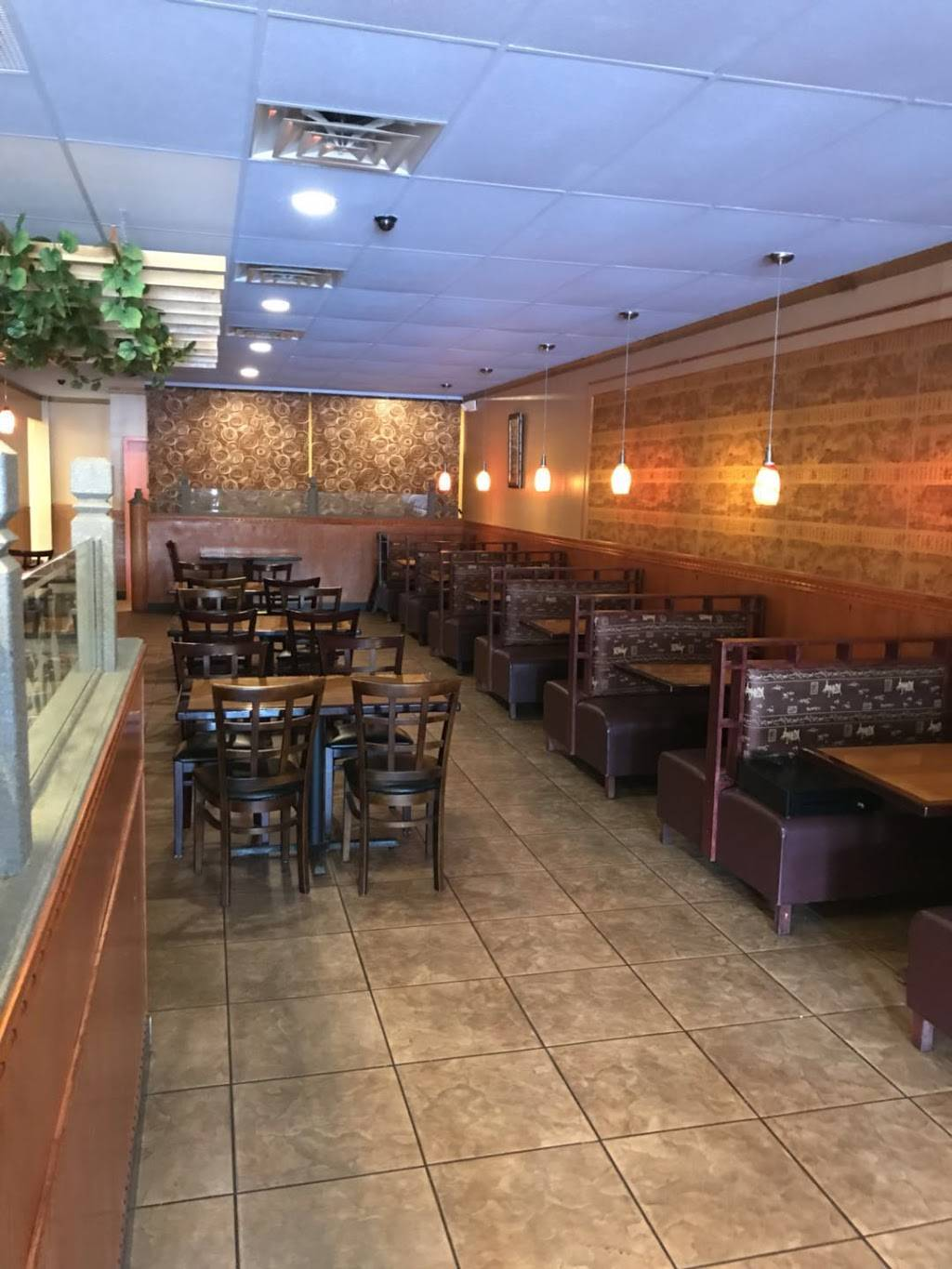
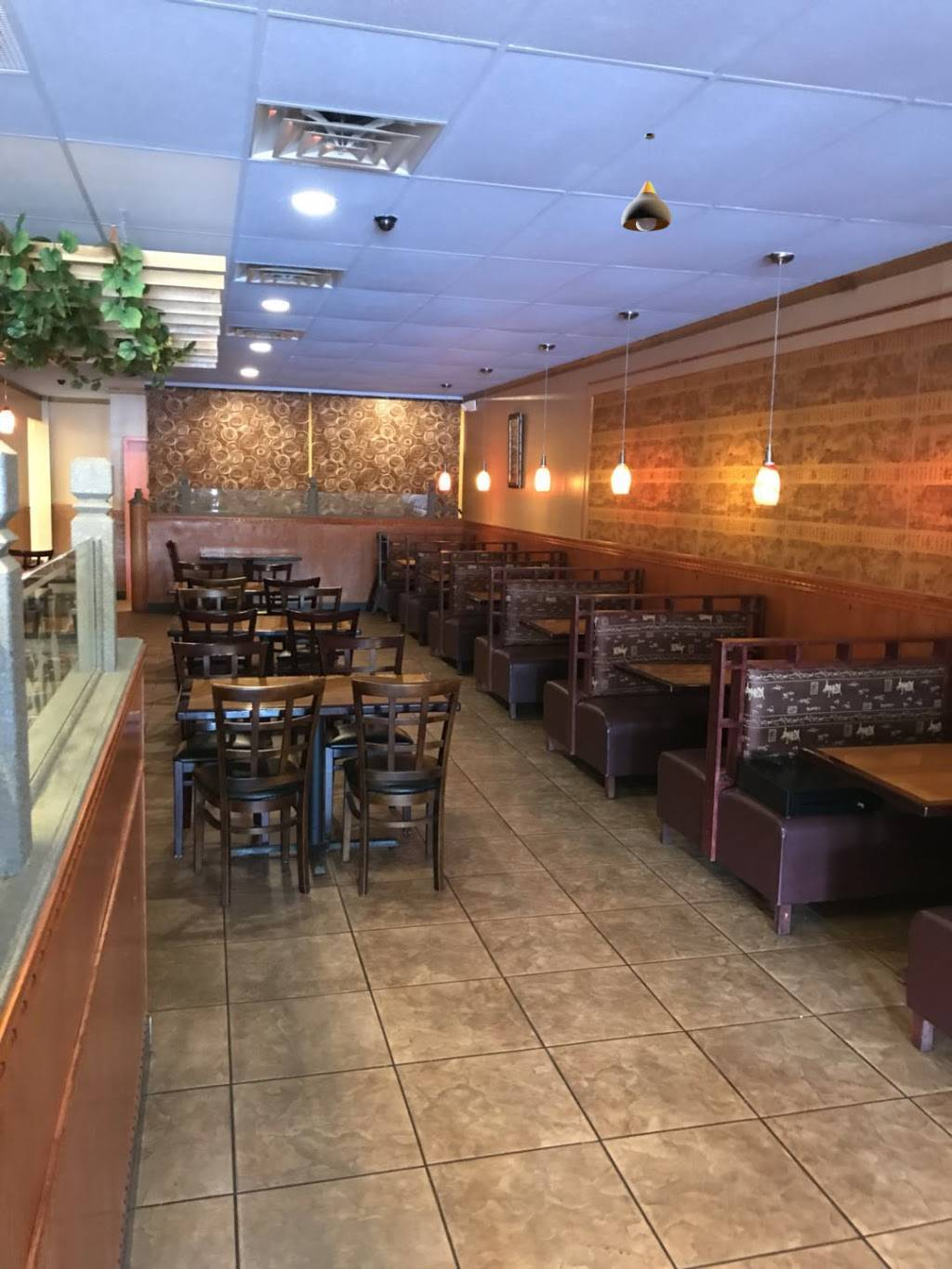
+ pendant light (647, 182)
